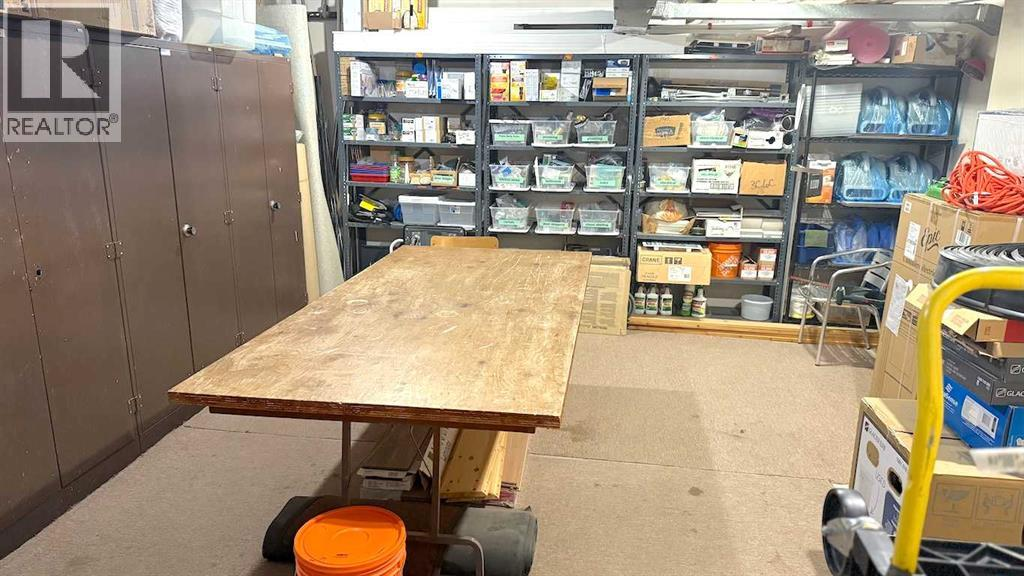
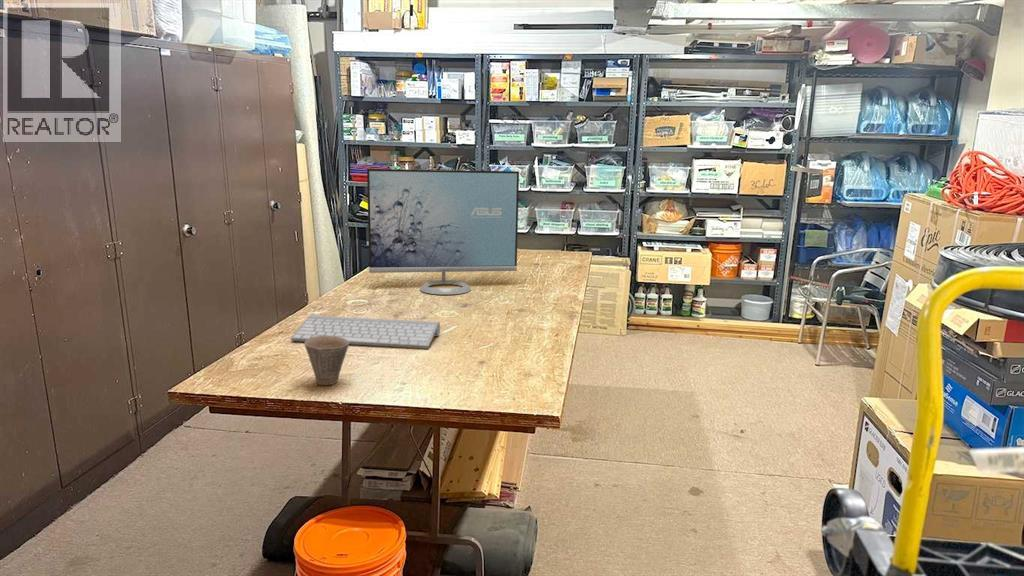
+ cup (327, 361)
+ keyboard (367, 330)
+ monitor (445, 230)
